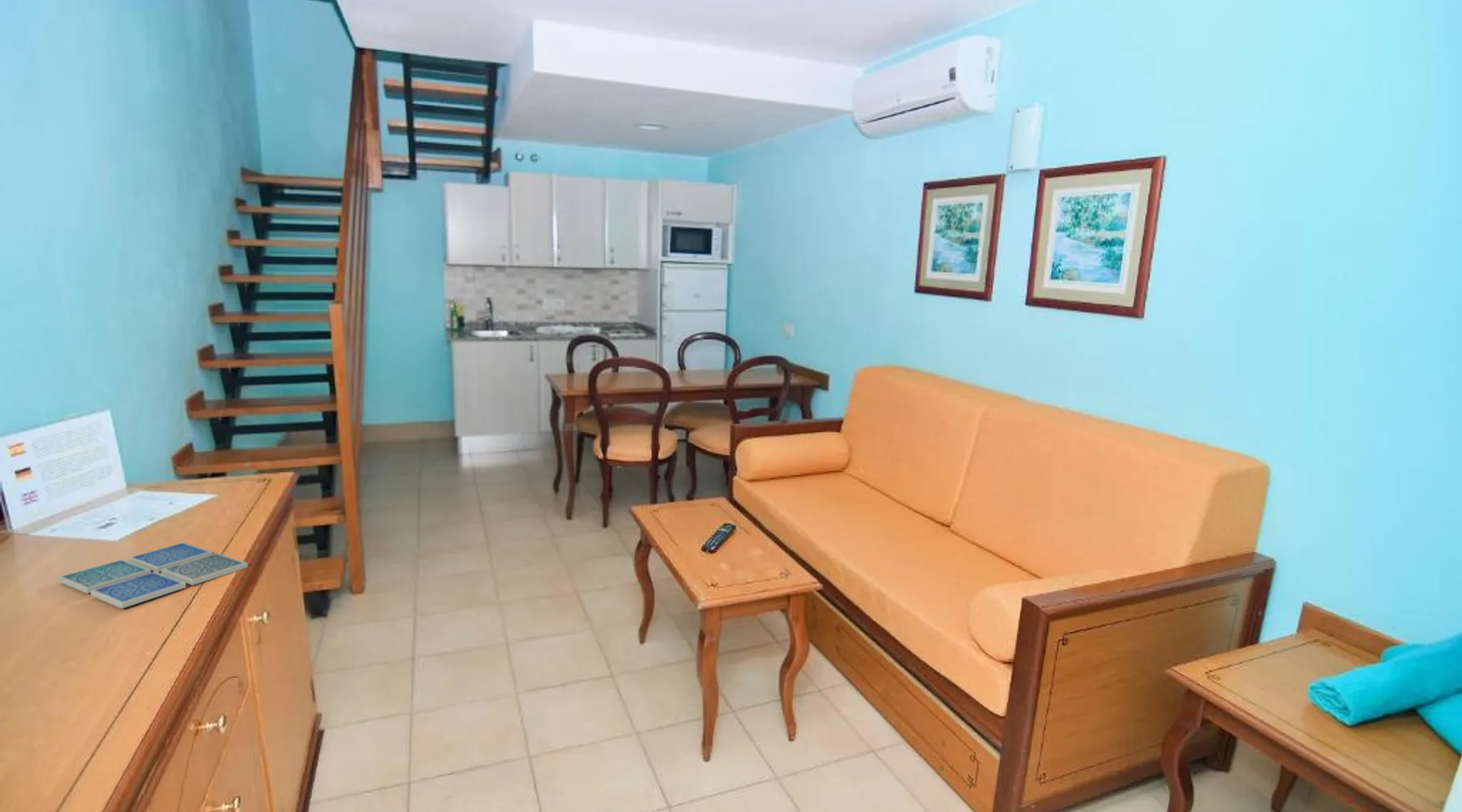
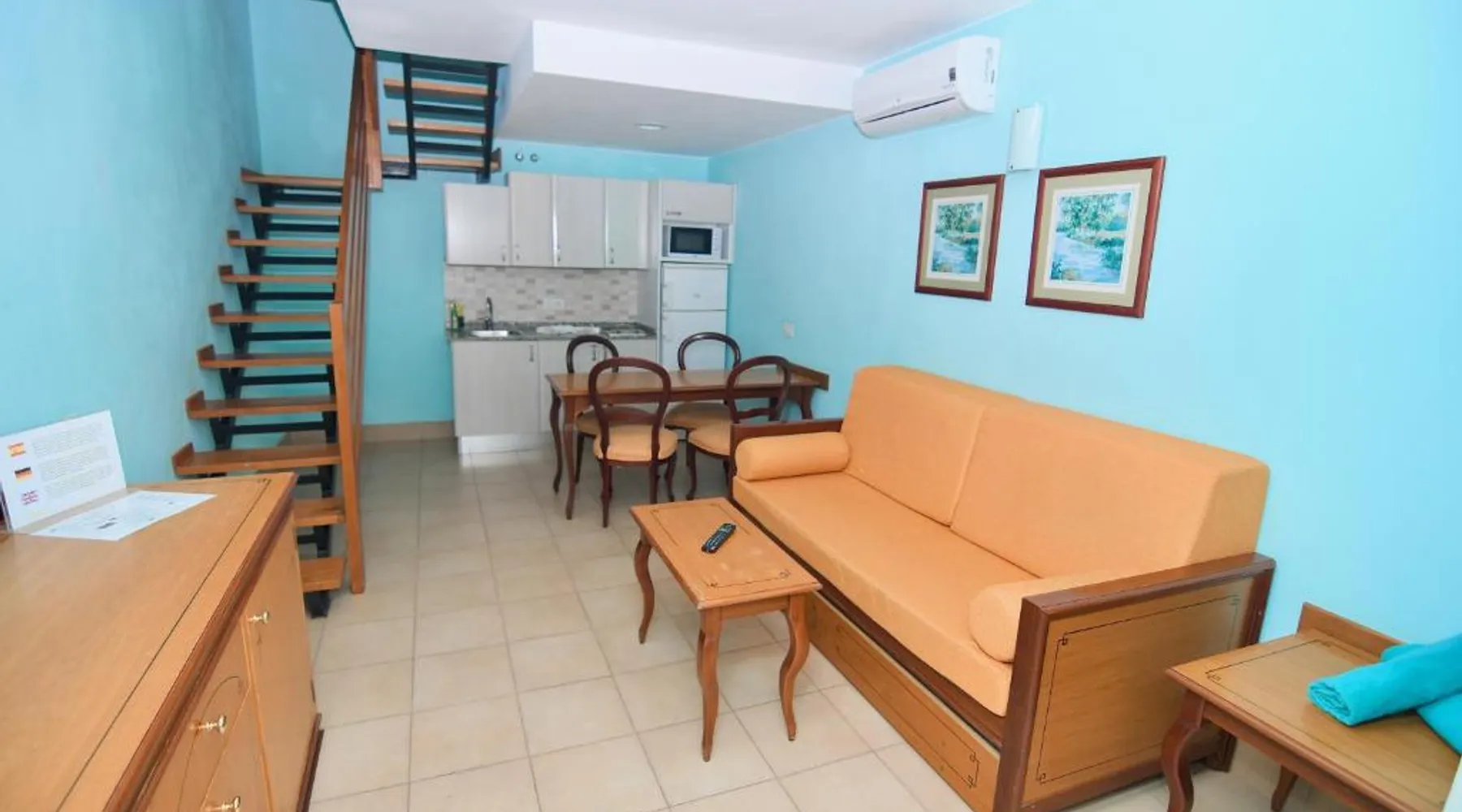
- drink coaster (156, 572)
